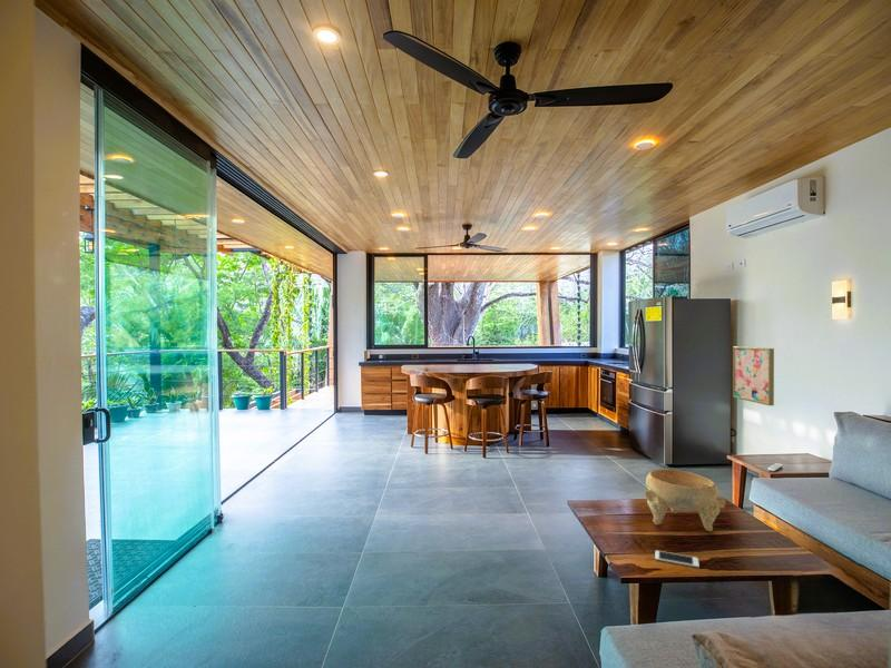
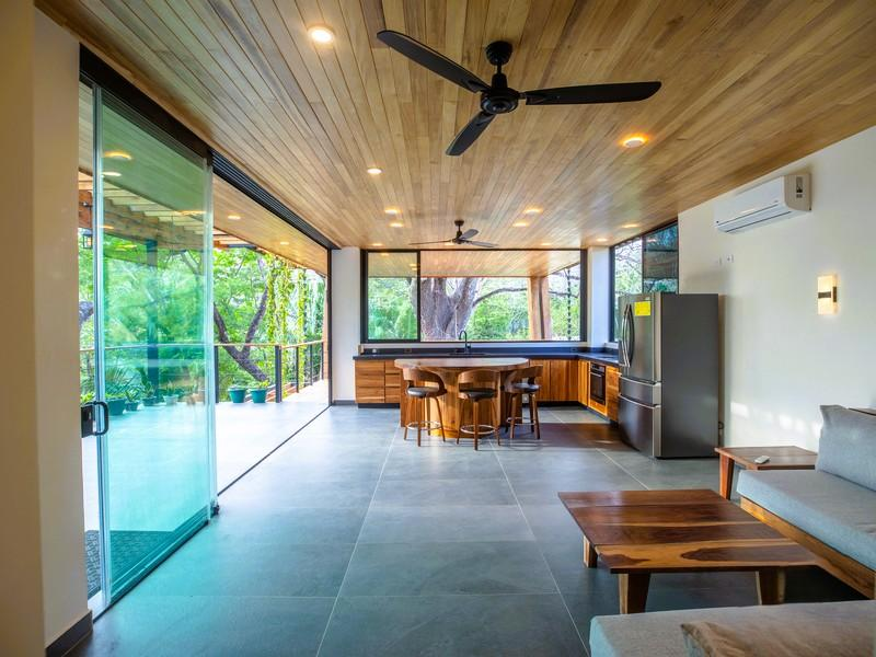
- wall art (752, 374)
- cell phone (676, 558)
- decorative bowl (682, 500)
